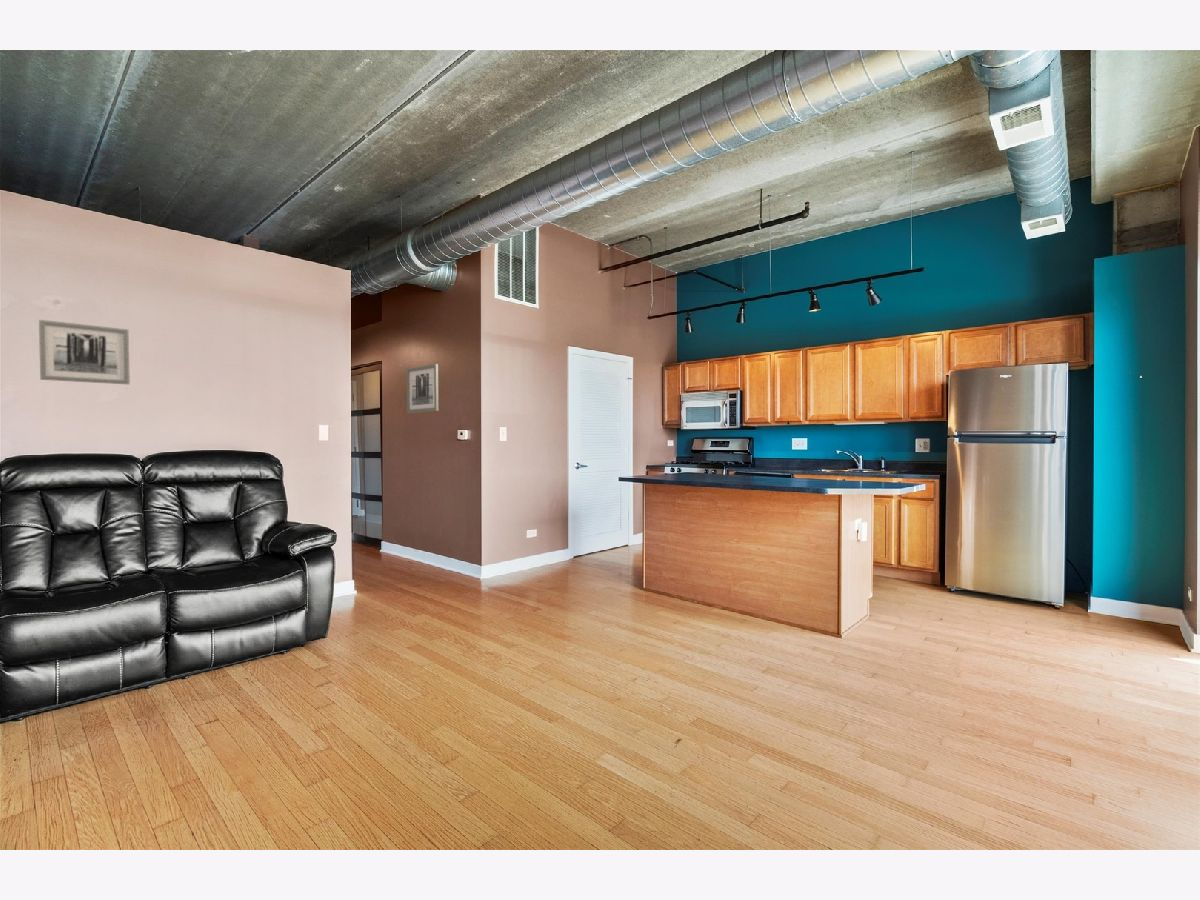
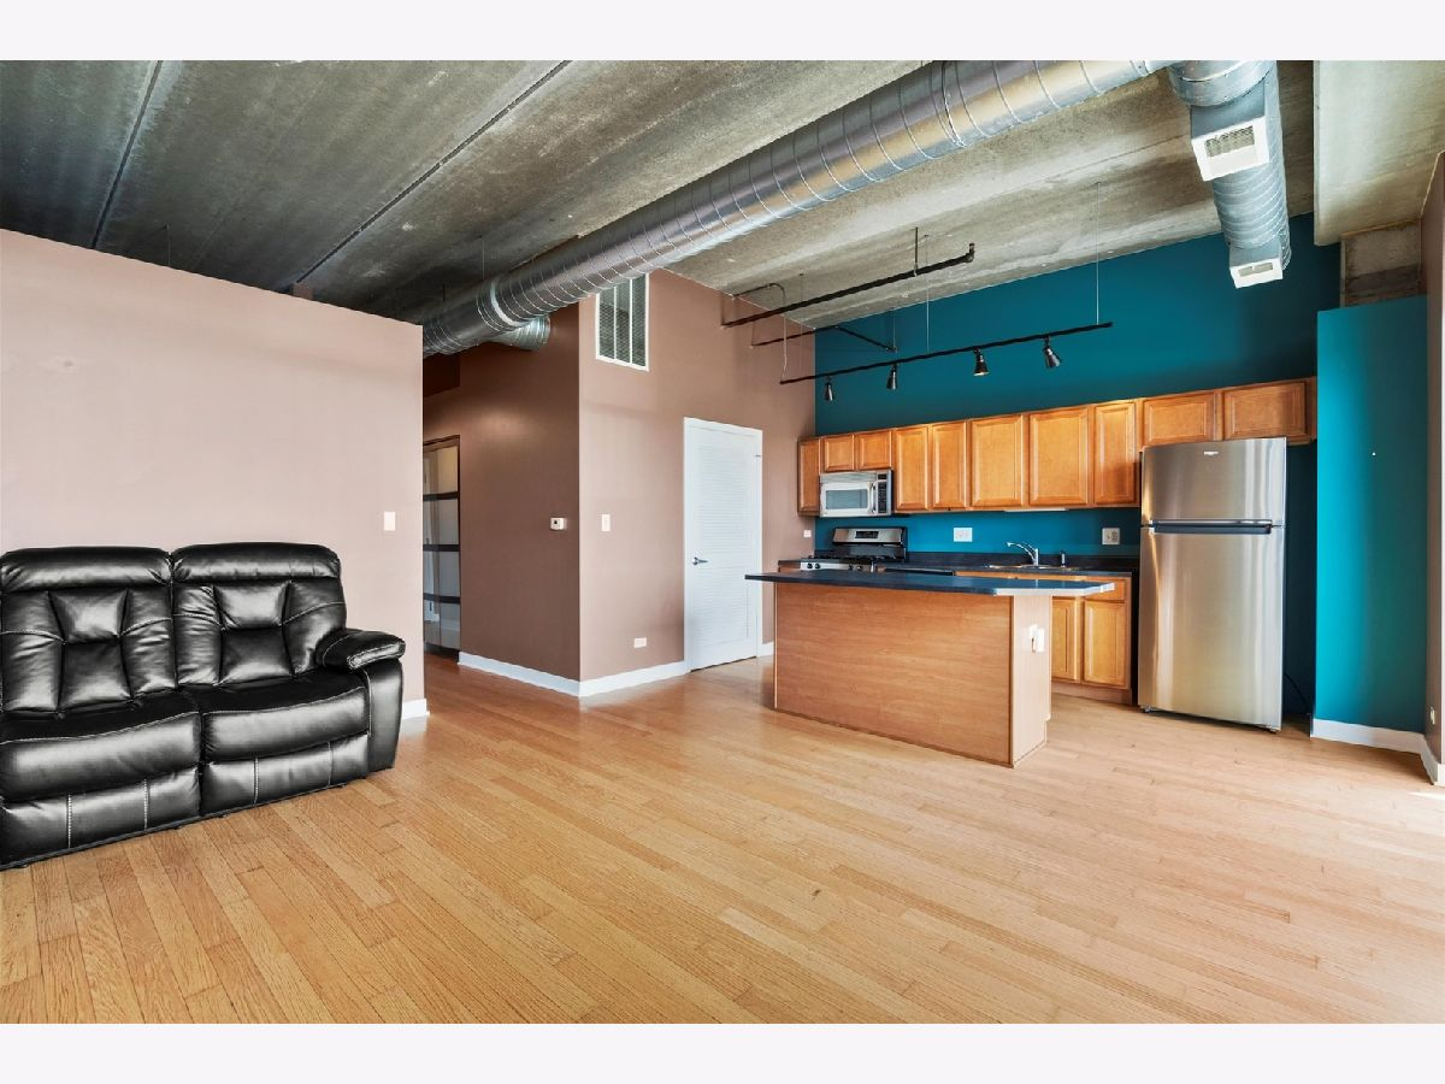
- wall art (422, 389)
- wall art (86, 353)
